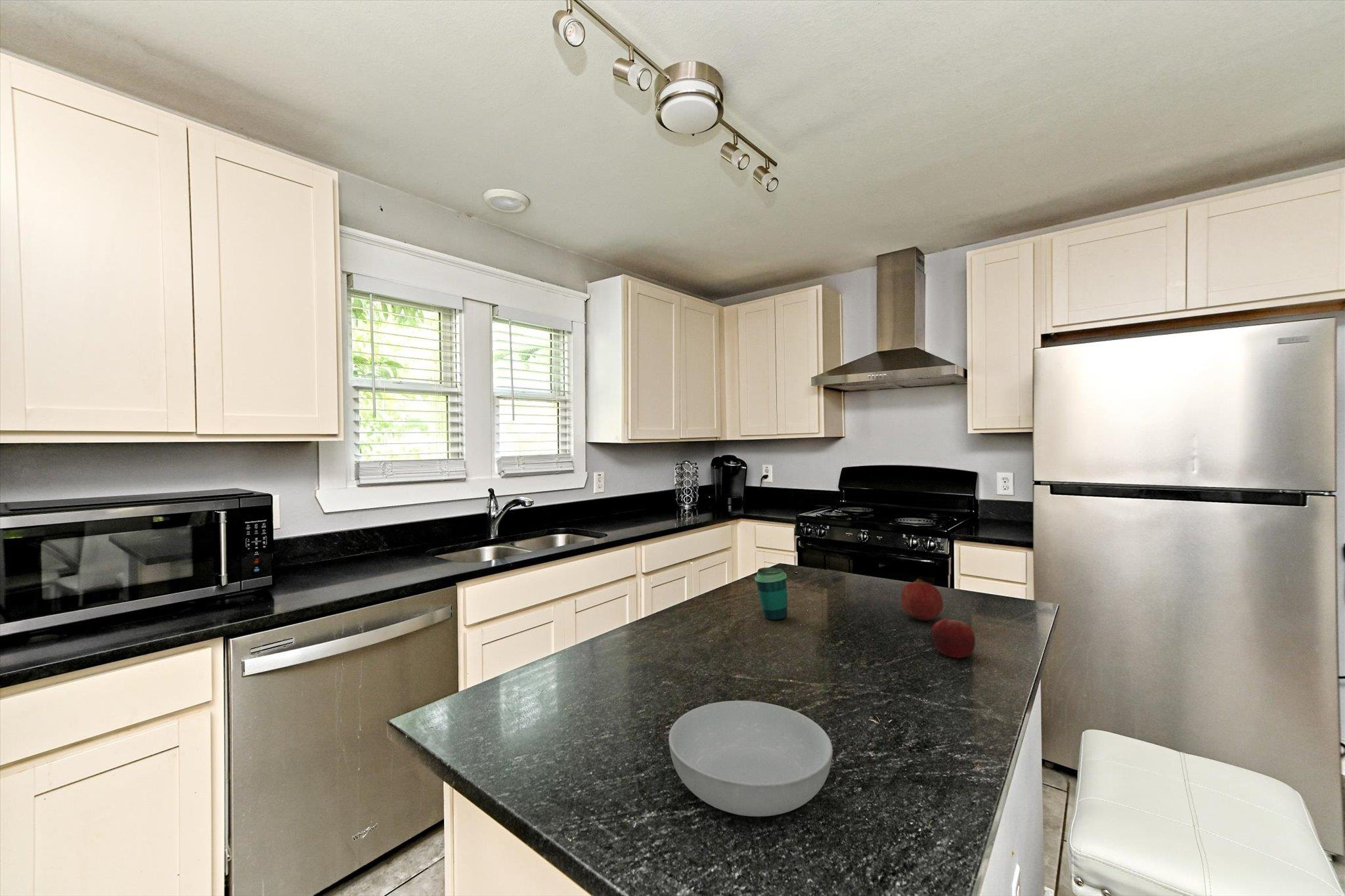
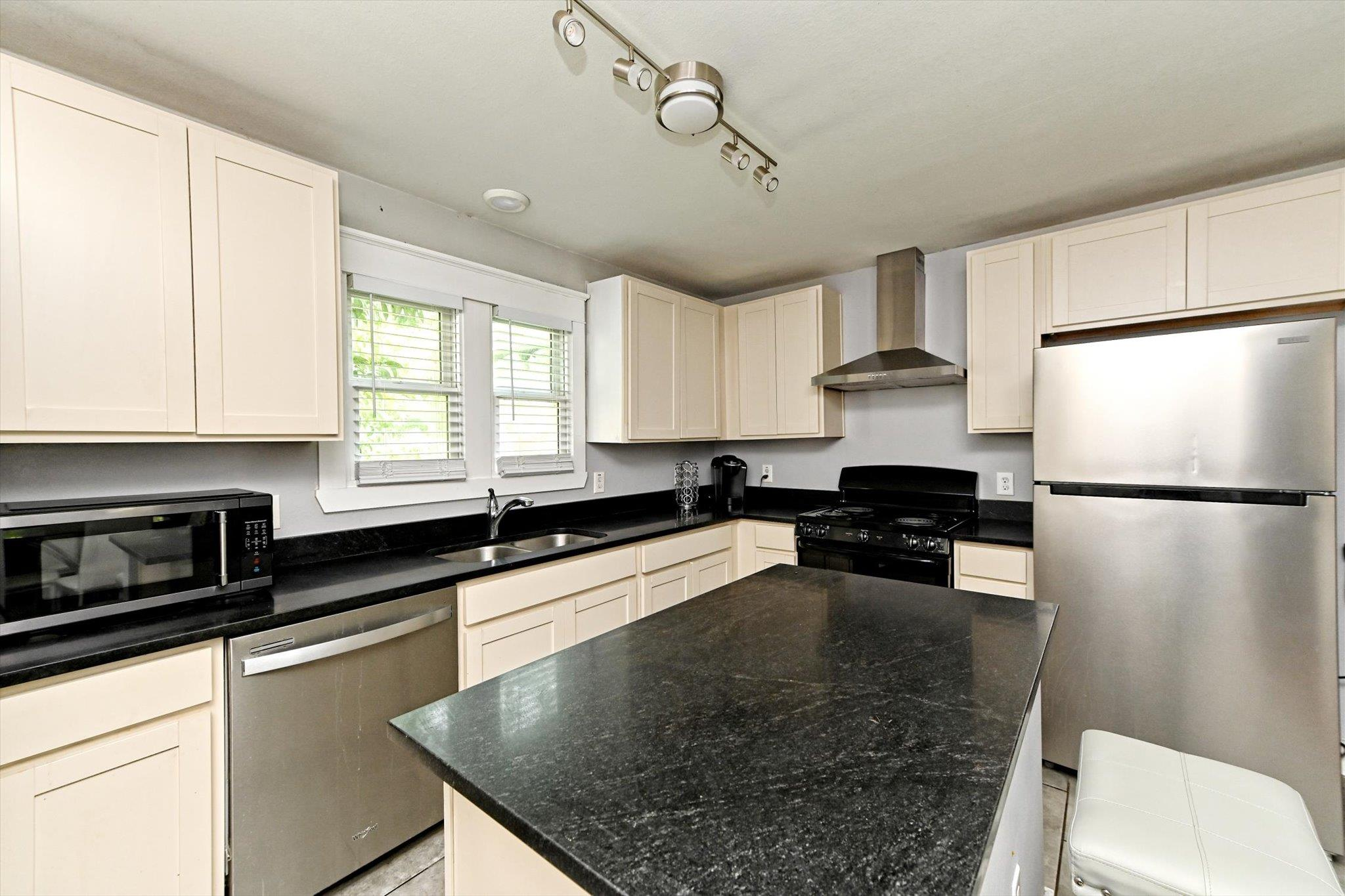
- serving bowl (749, 761)
- fruit (921, 599)
- fruit (953, 636)
- cup (771, 593)
